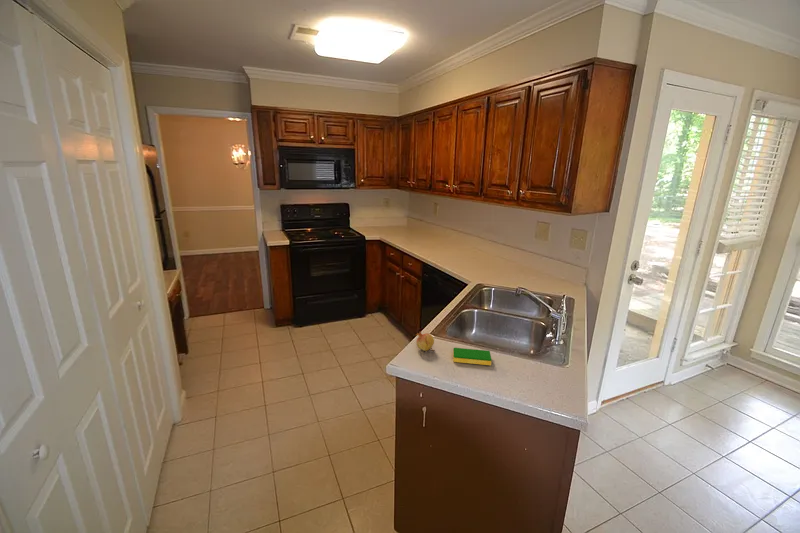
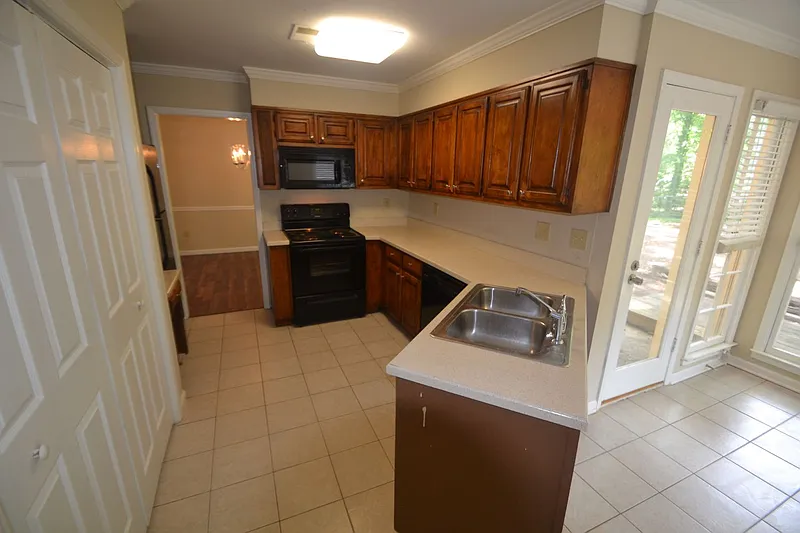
- fruit (424, 340)
- dish sponge (471, 356)
